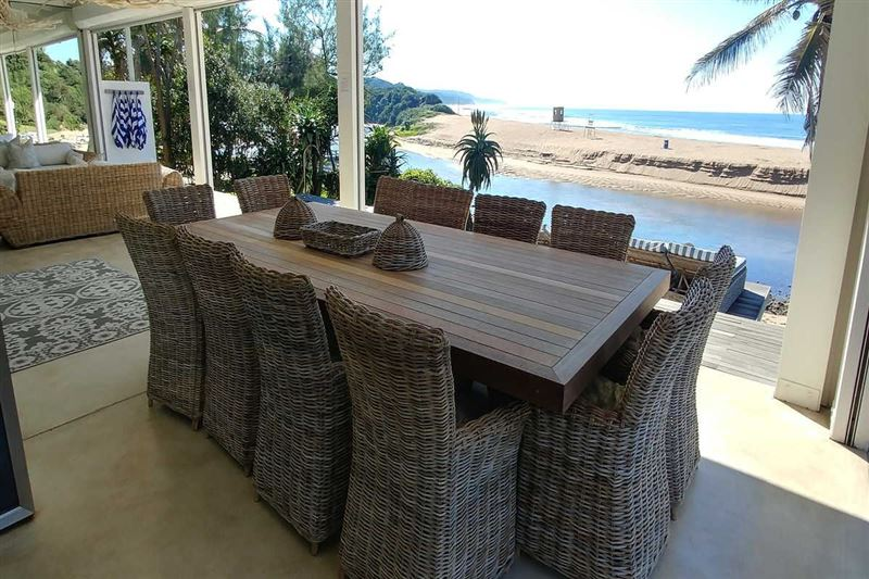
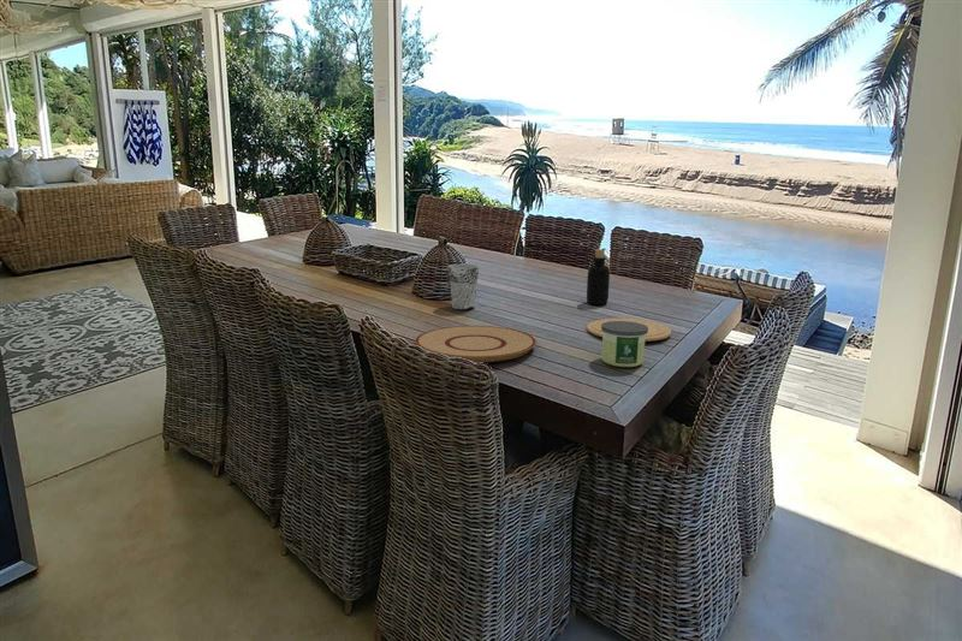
+ plate (631, 321)
+ cup (463, 286)
+ plate (475, 343)
+ candle (623, 344)
+ bottle (598, 277)
